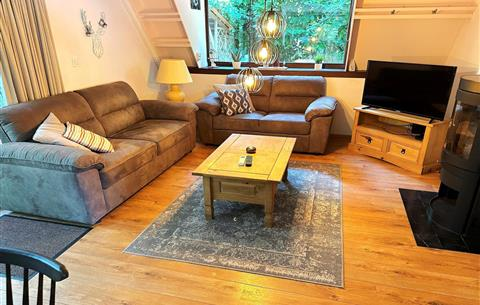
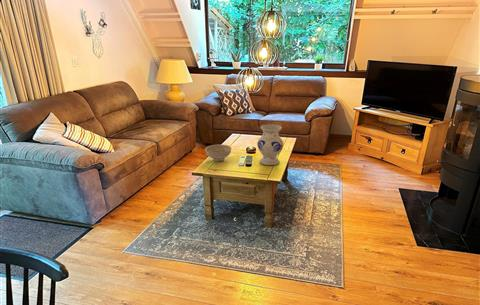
+ decorative bowl (218, 153)
+ vase (270, 144)
